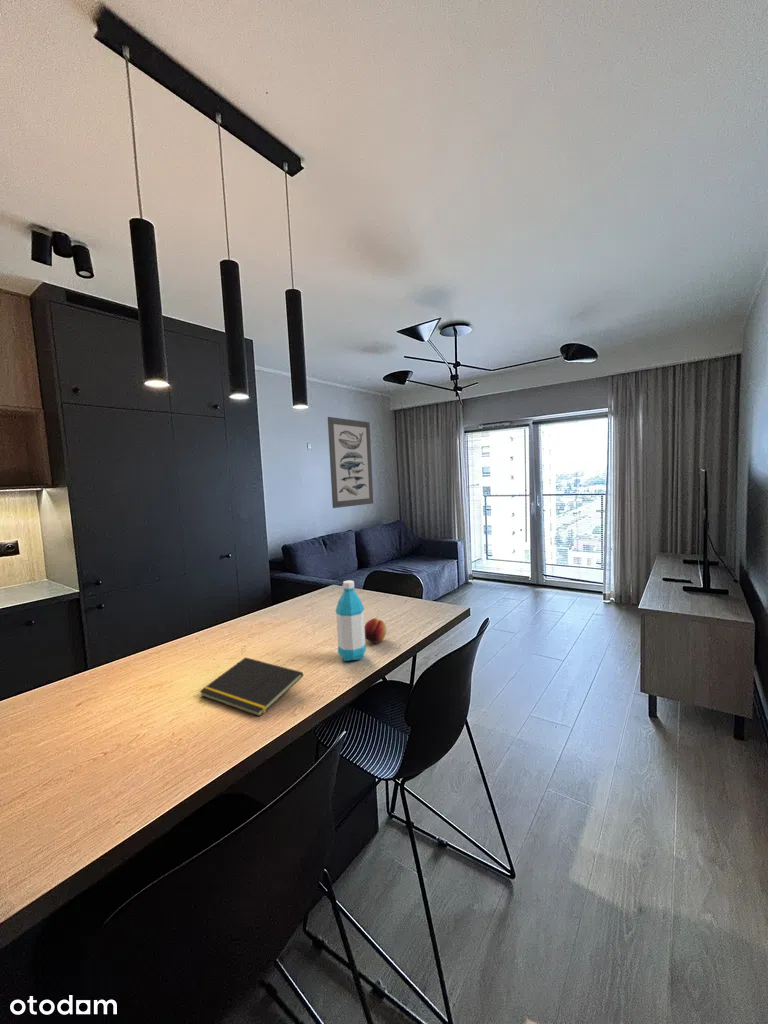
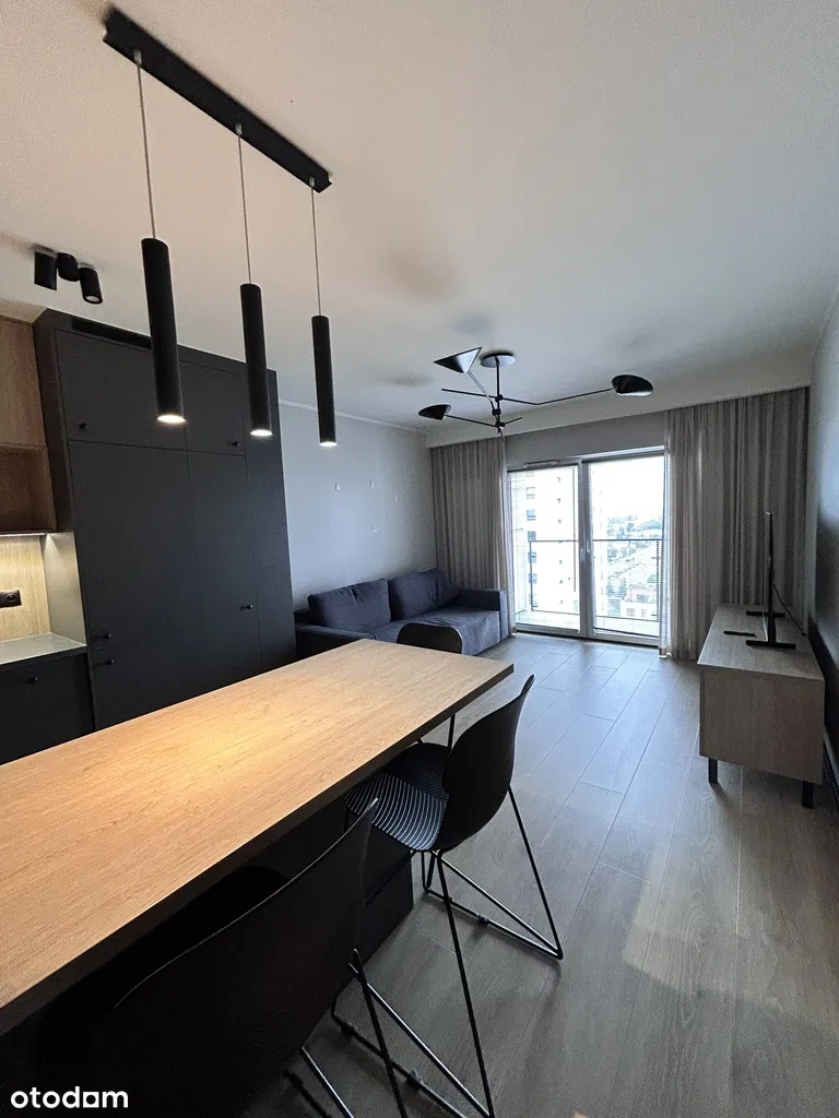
- wall art (352, 463)
- fruit (374, 630)
- water bottle (350, 619)
- notepad (251, 683)
